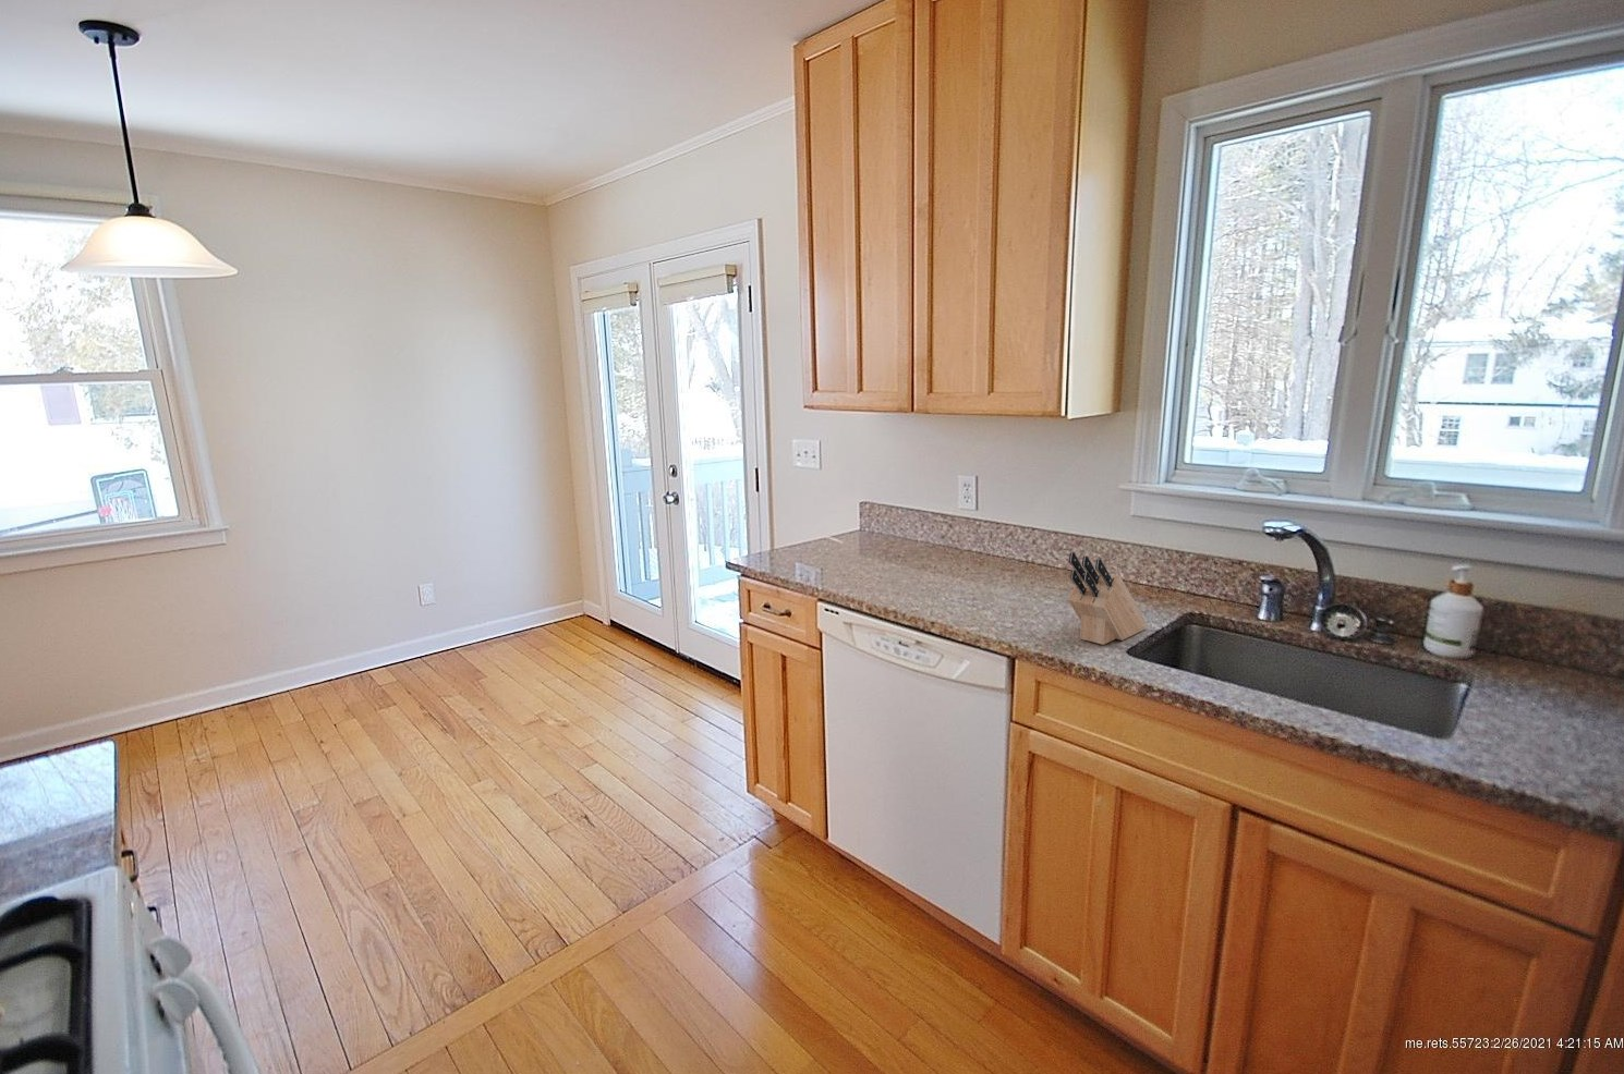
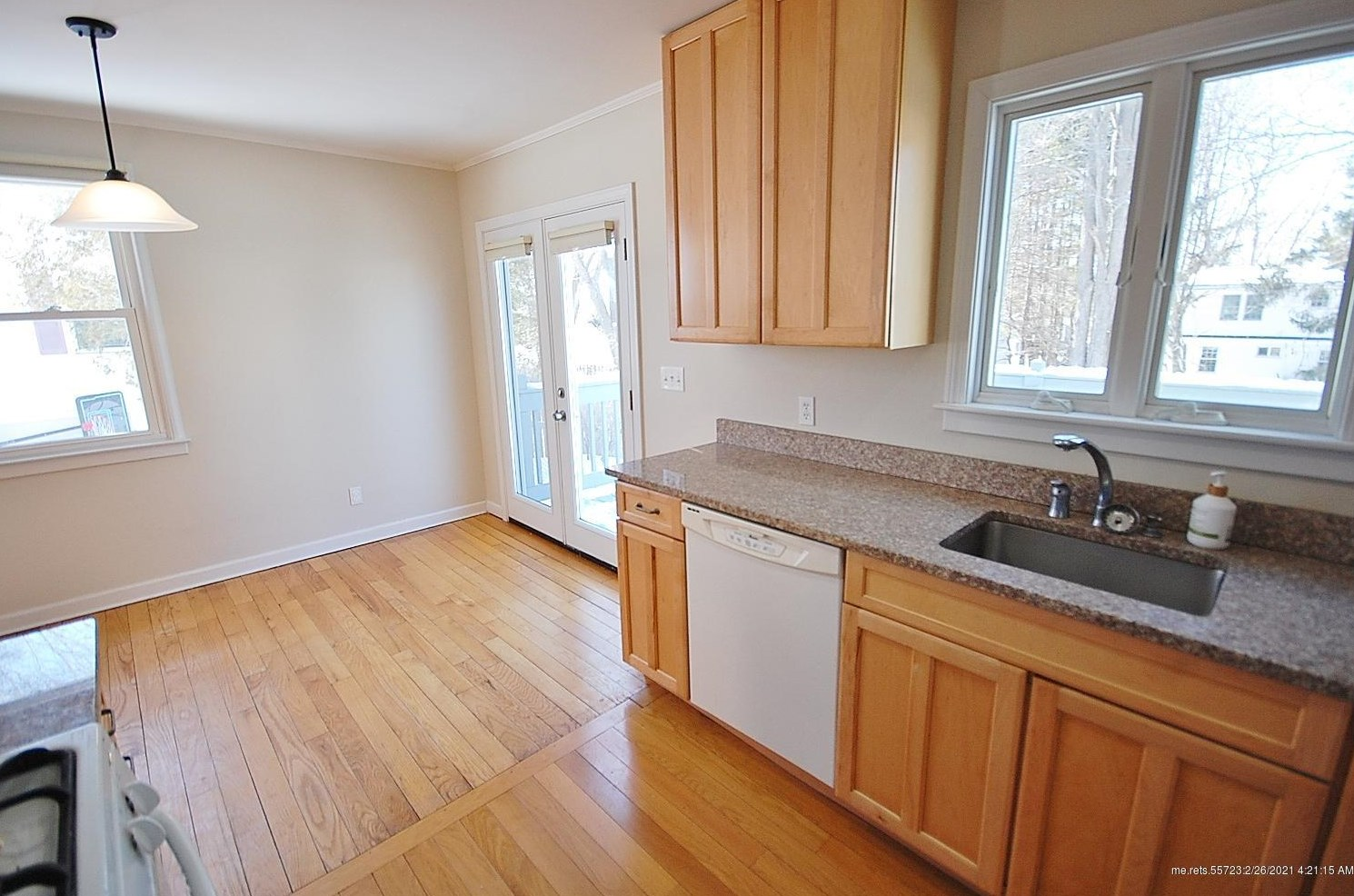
- knife block (1106, 592)
